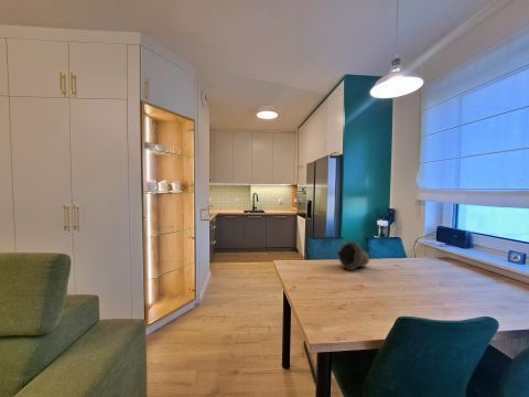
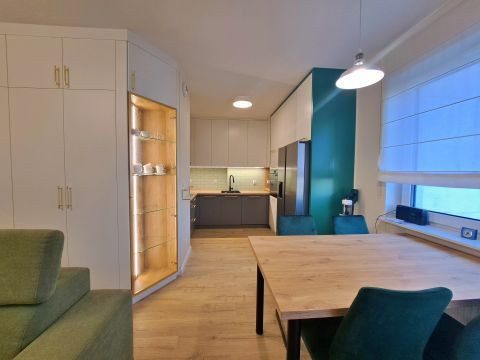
- decorative bowl (355, 254)
